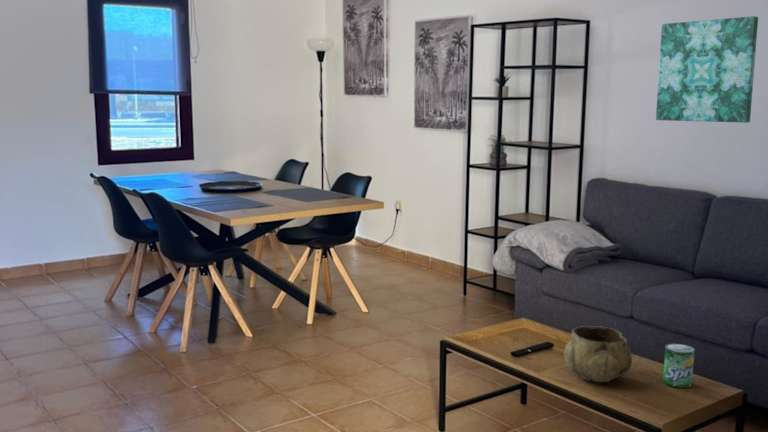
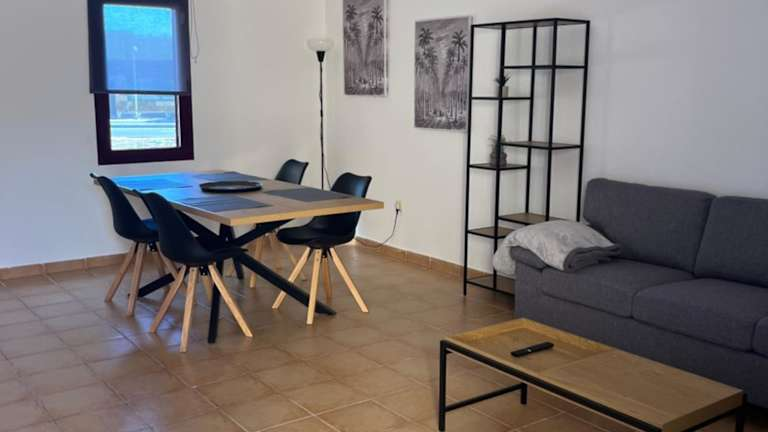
- wall art (704, 71)
- beverage can (678, 365)
- decorative bowl (597, 355)
